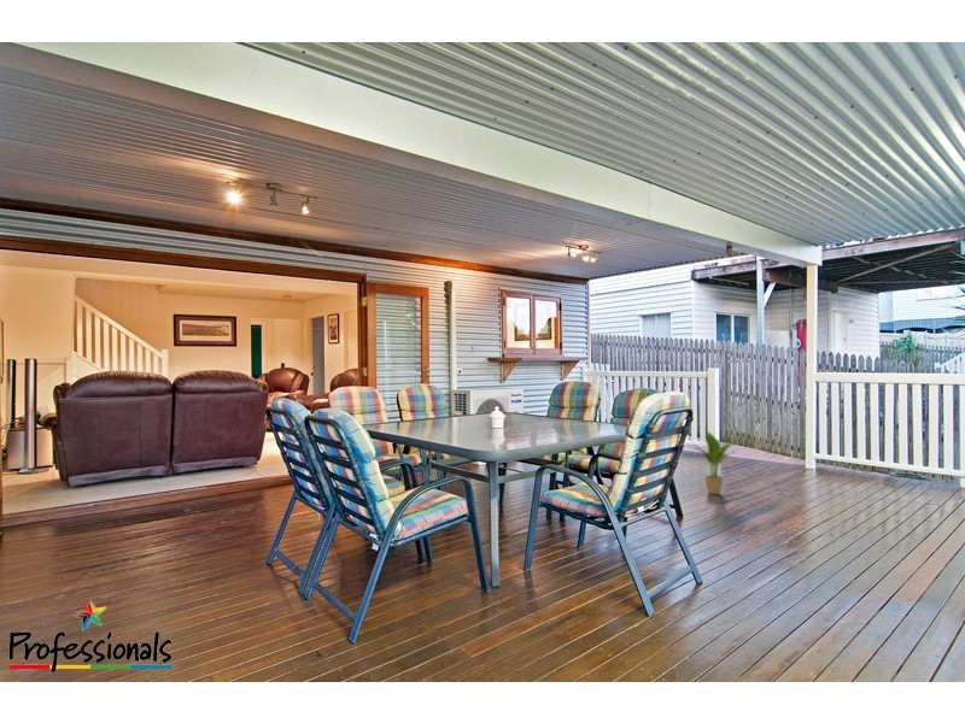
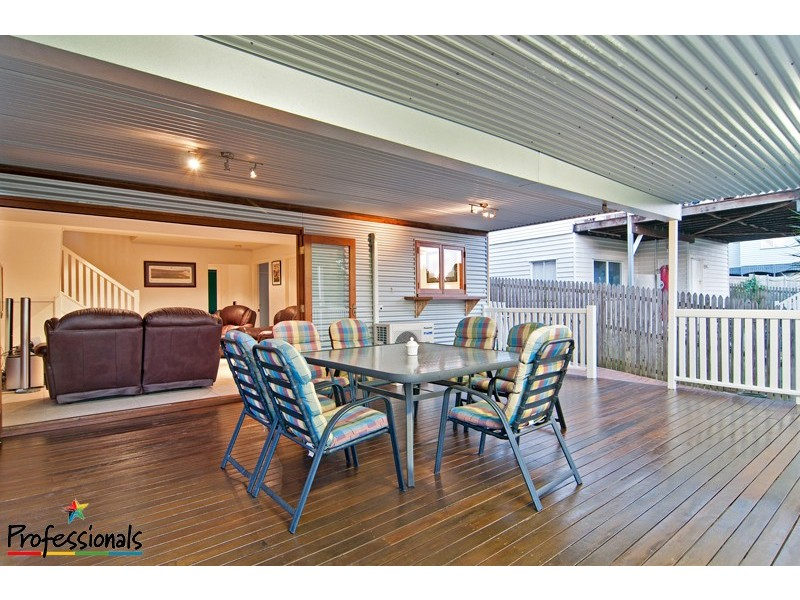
- potted plant (719, 462)
